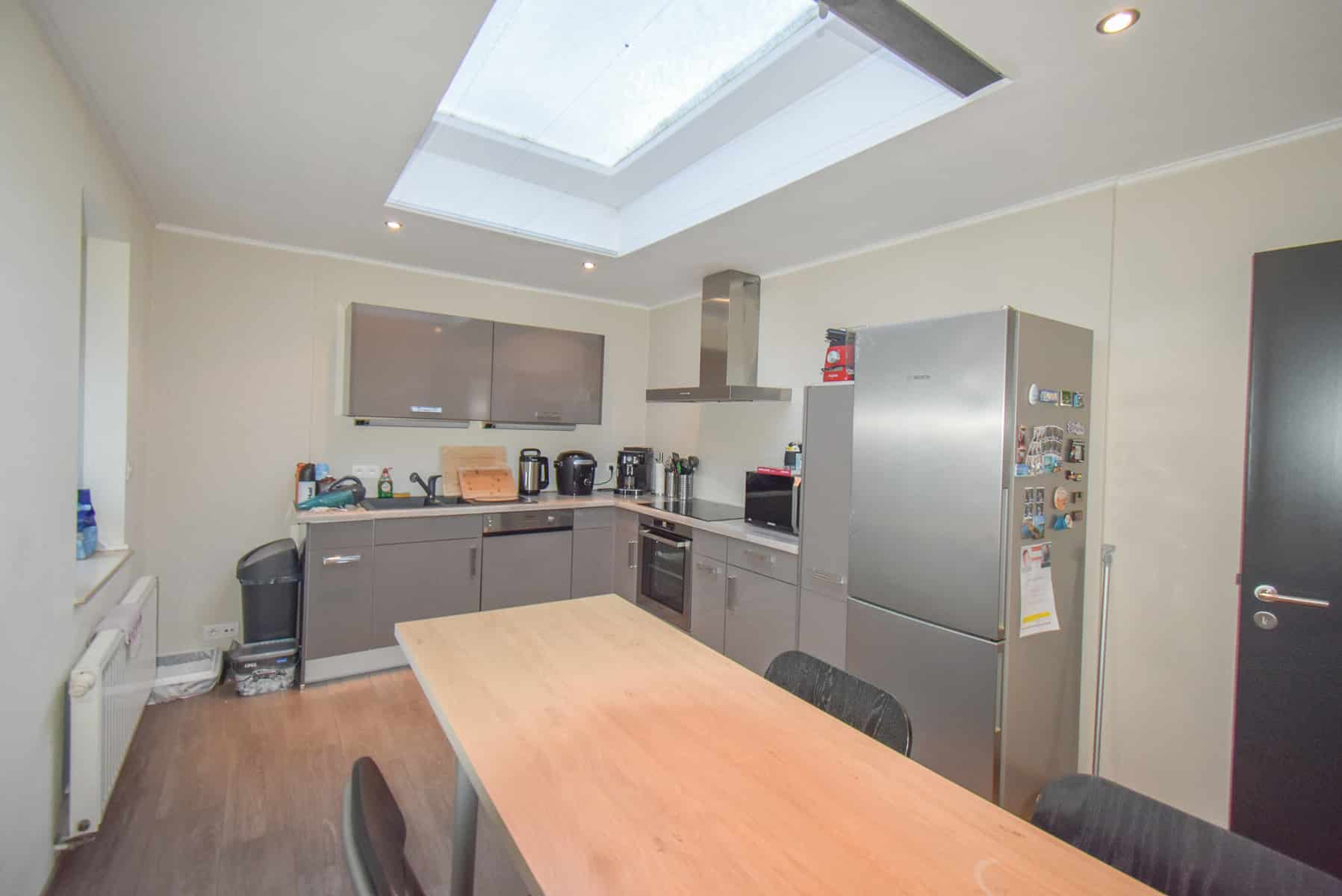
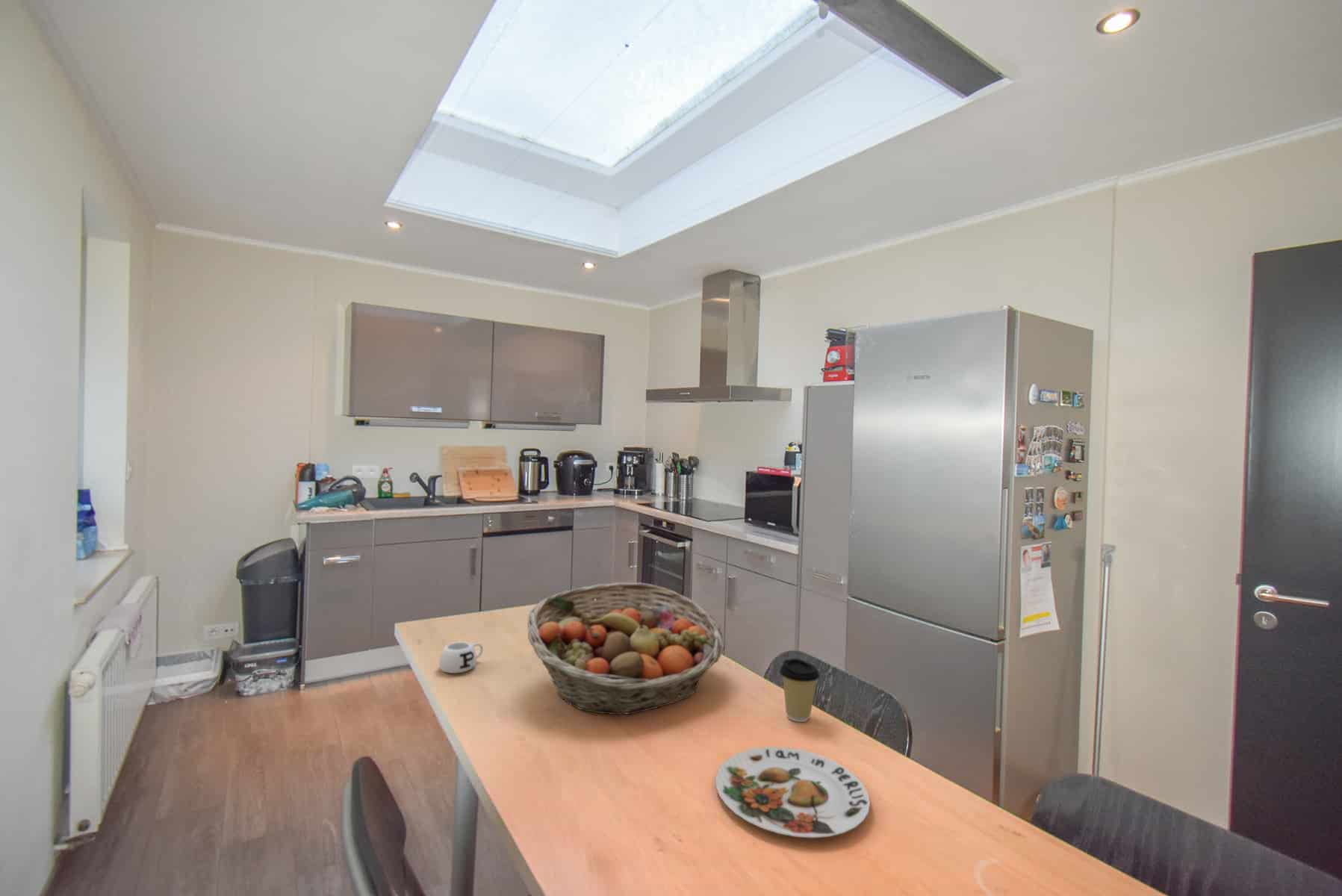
+ mug (462, 655)
+ coffee cup (798, 691)
+ plate (790, 788)
+ fruit basket (627, 642)
